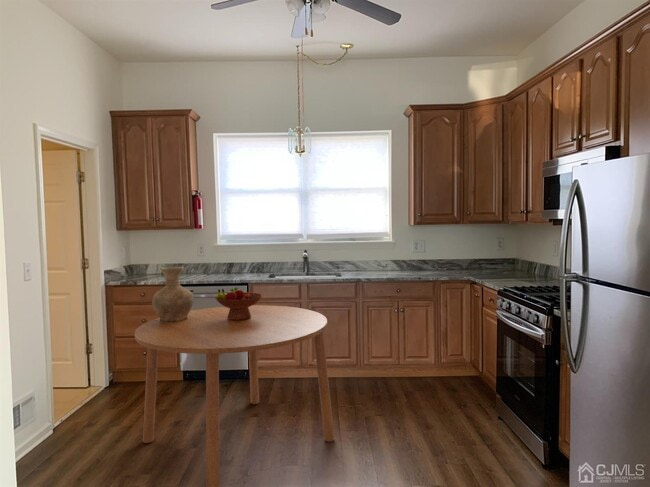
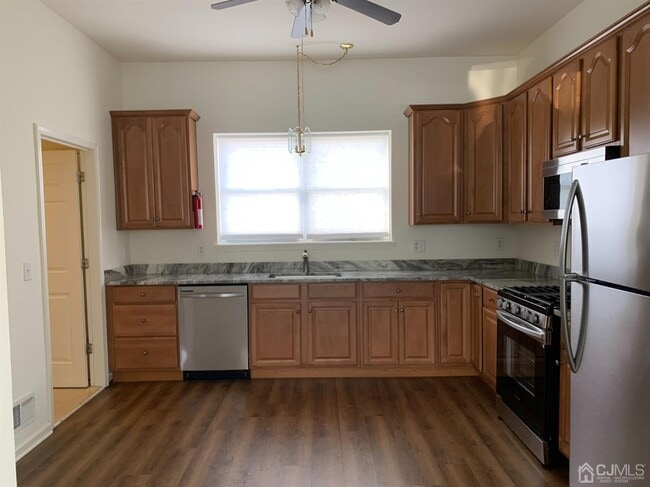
- dining table (250, 381)
- vase (172, 293)
- fruit bowl (238, 302)
